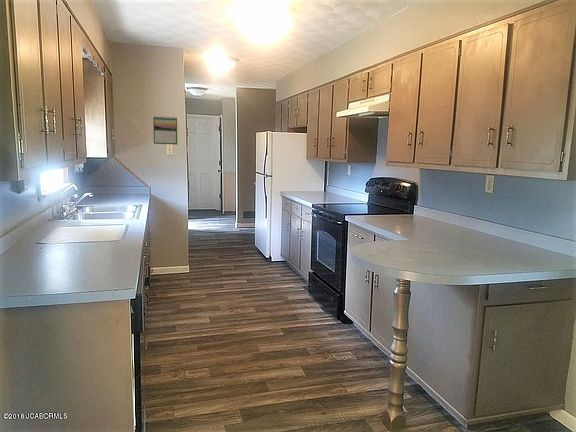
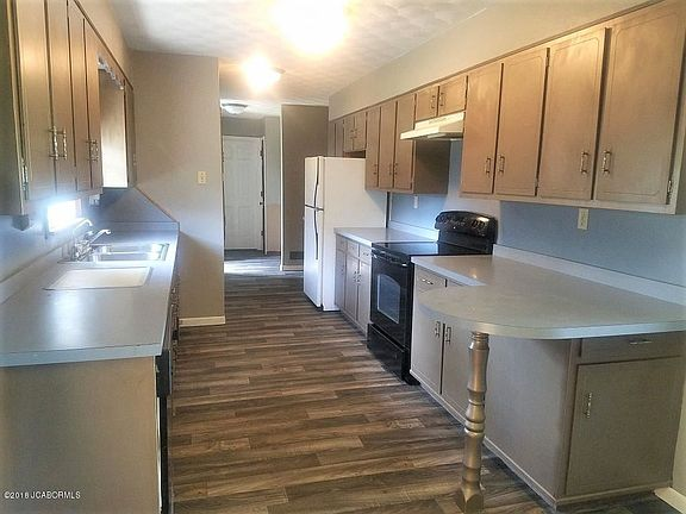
- calendar (165, 130)
